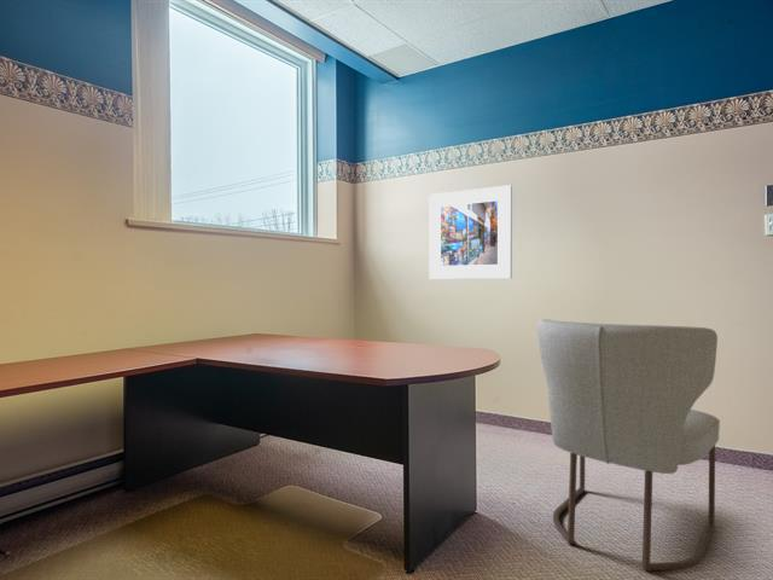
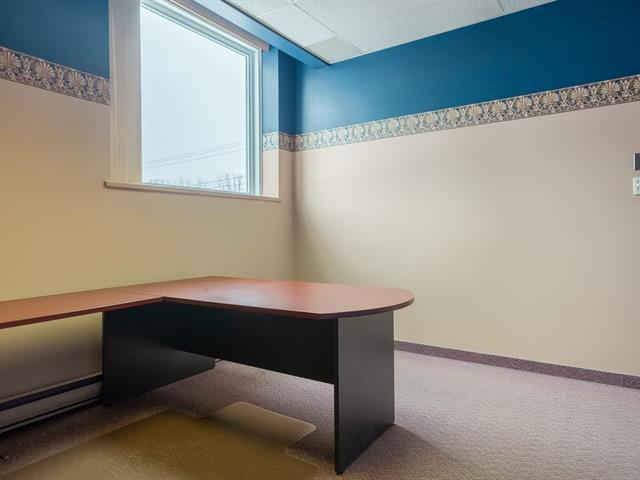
- chair (622, 427)
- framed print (467, 234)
